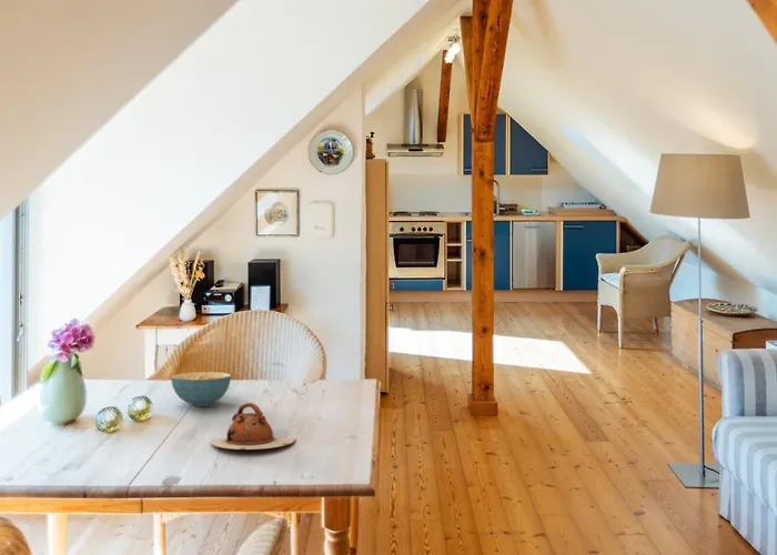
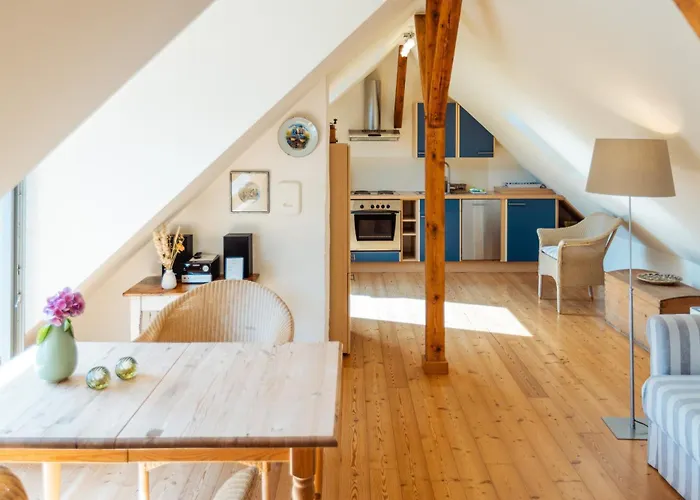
- teapot (253, 421)
- cereal bowl (201, 390)
